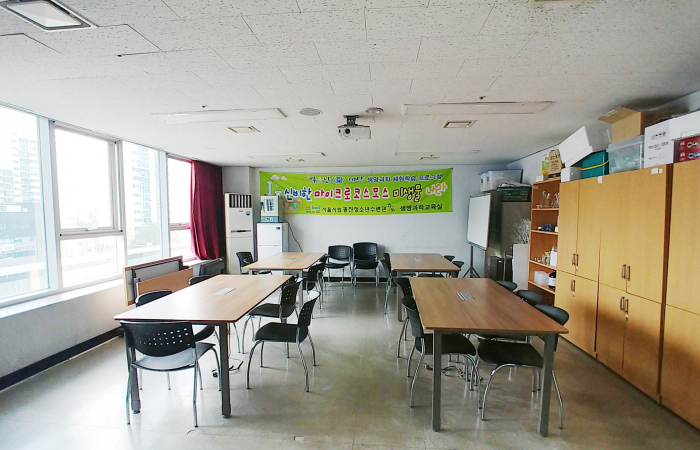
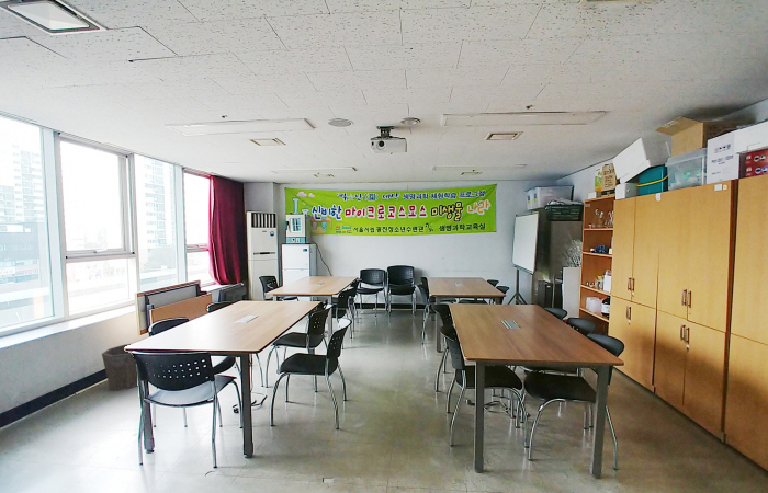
+ waste bin (126, 366)
